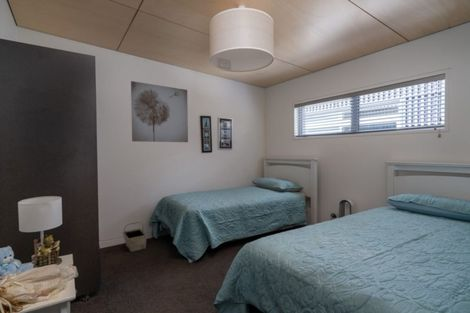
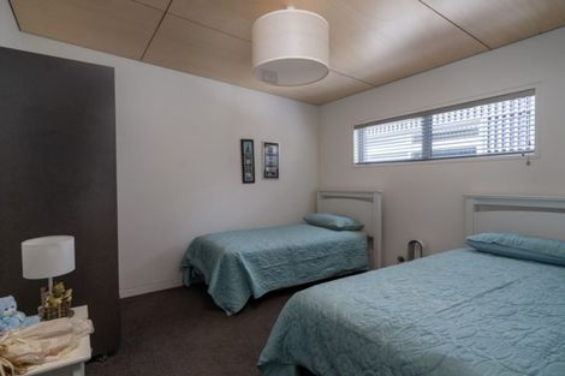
- wall art (161, 113)
- basket (134, 234)
